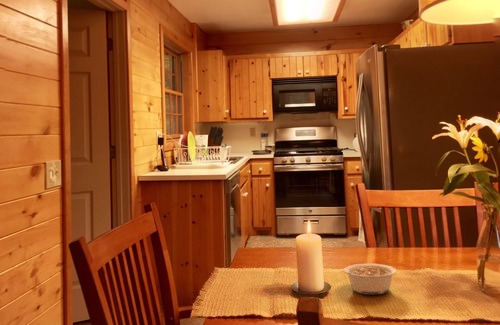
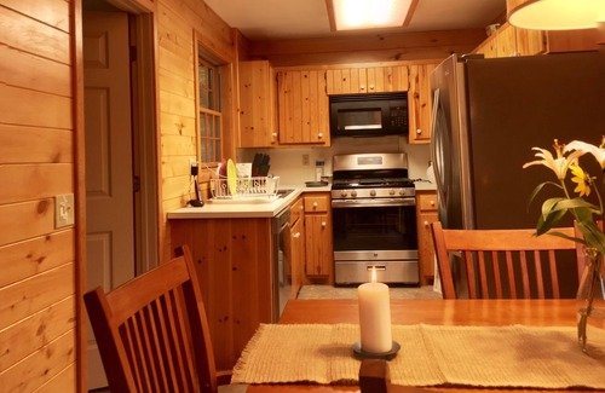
- legume (369, 277)
